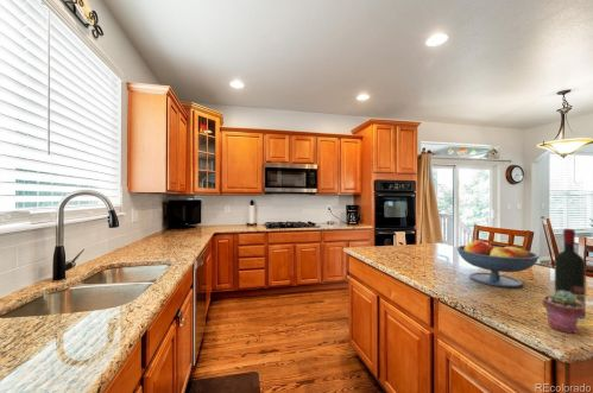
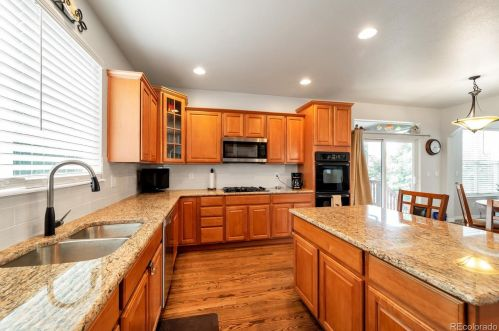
- potted succulent (562, 309)
- fruit bowl (494, 260)
- alcohol (569, 271)
